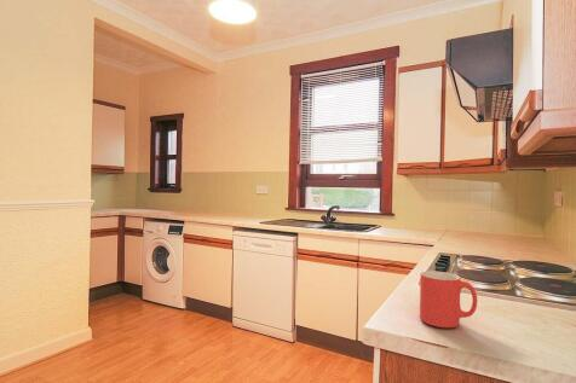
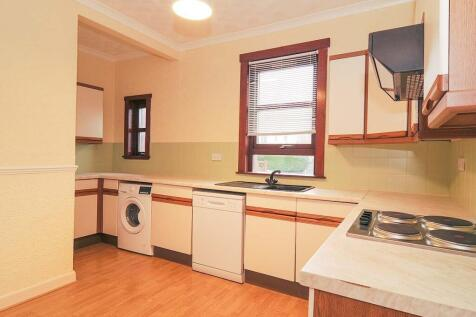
- mug (447, 300)
